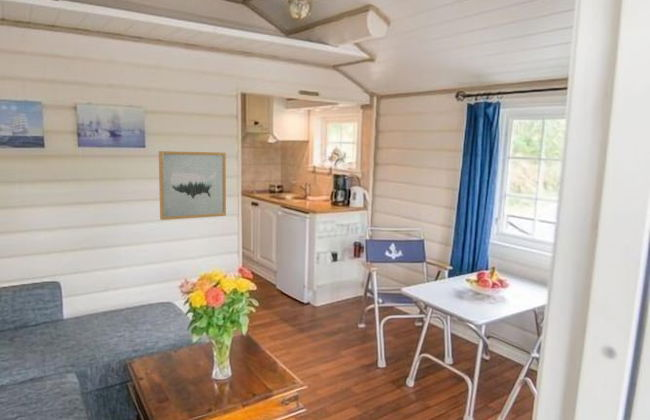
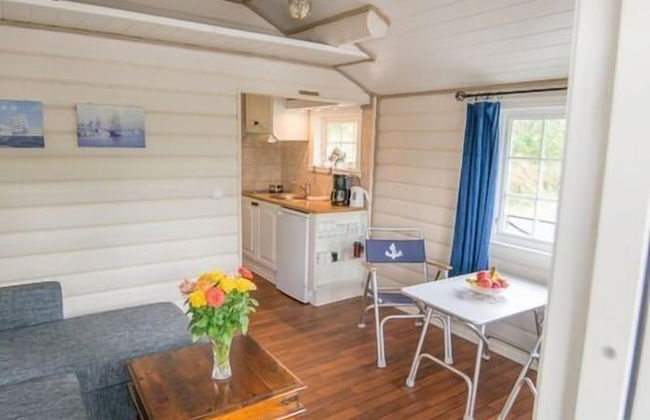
- wall art (193, 185)
